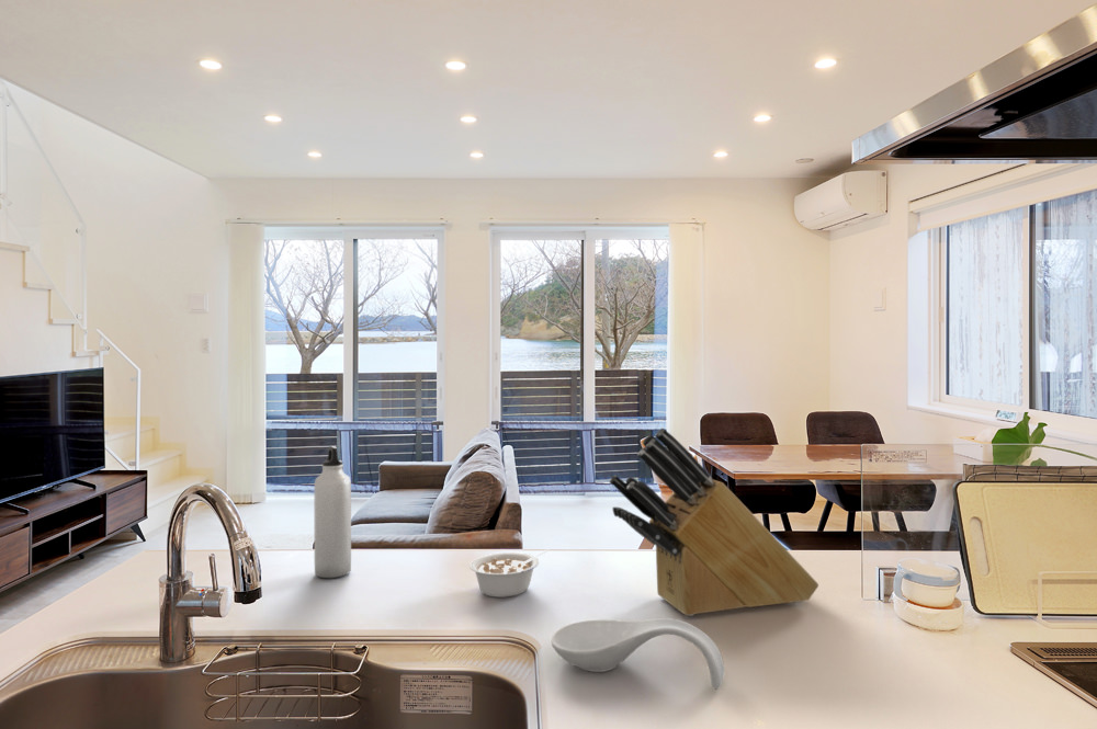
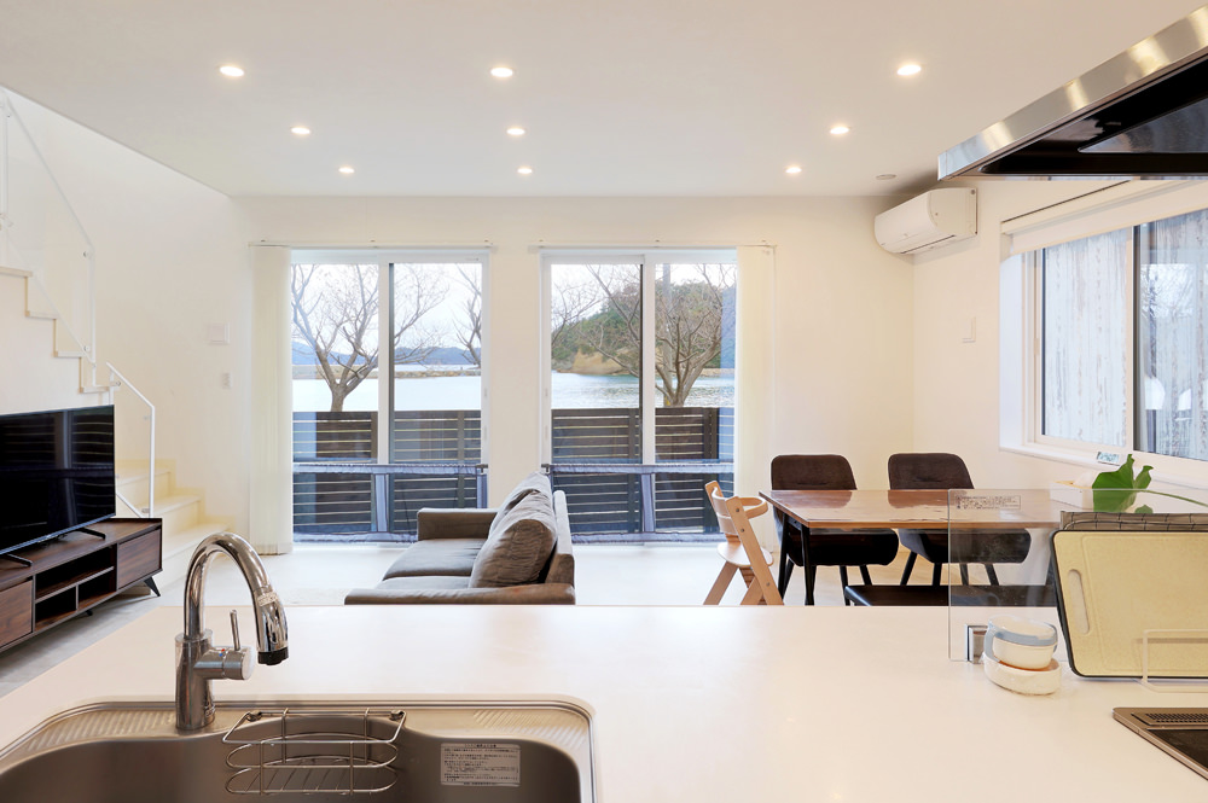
- legume (506, 571)
- spoon rest (634, 642)
- water bottle (332, 510)
- knife block (712, 513)
